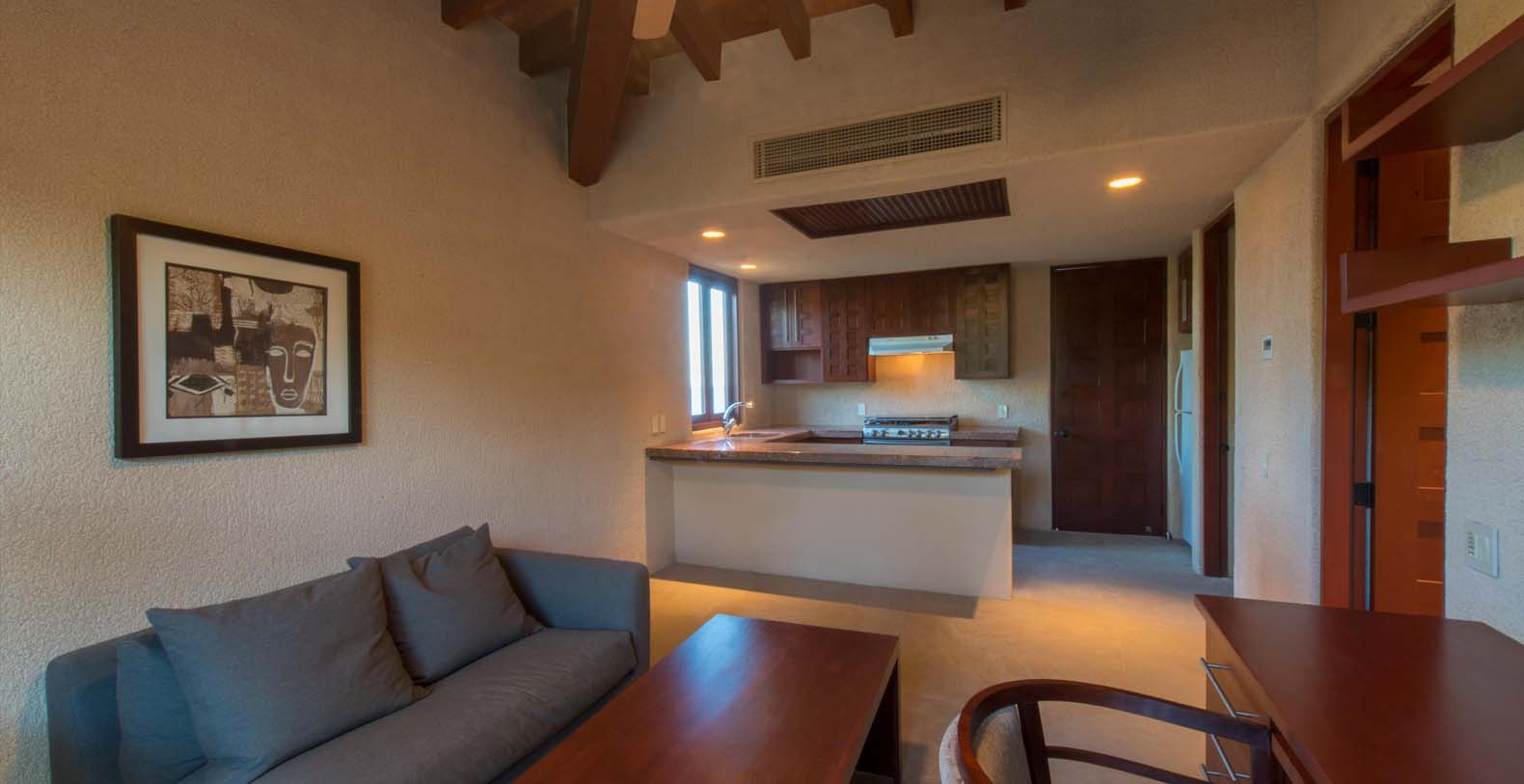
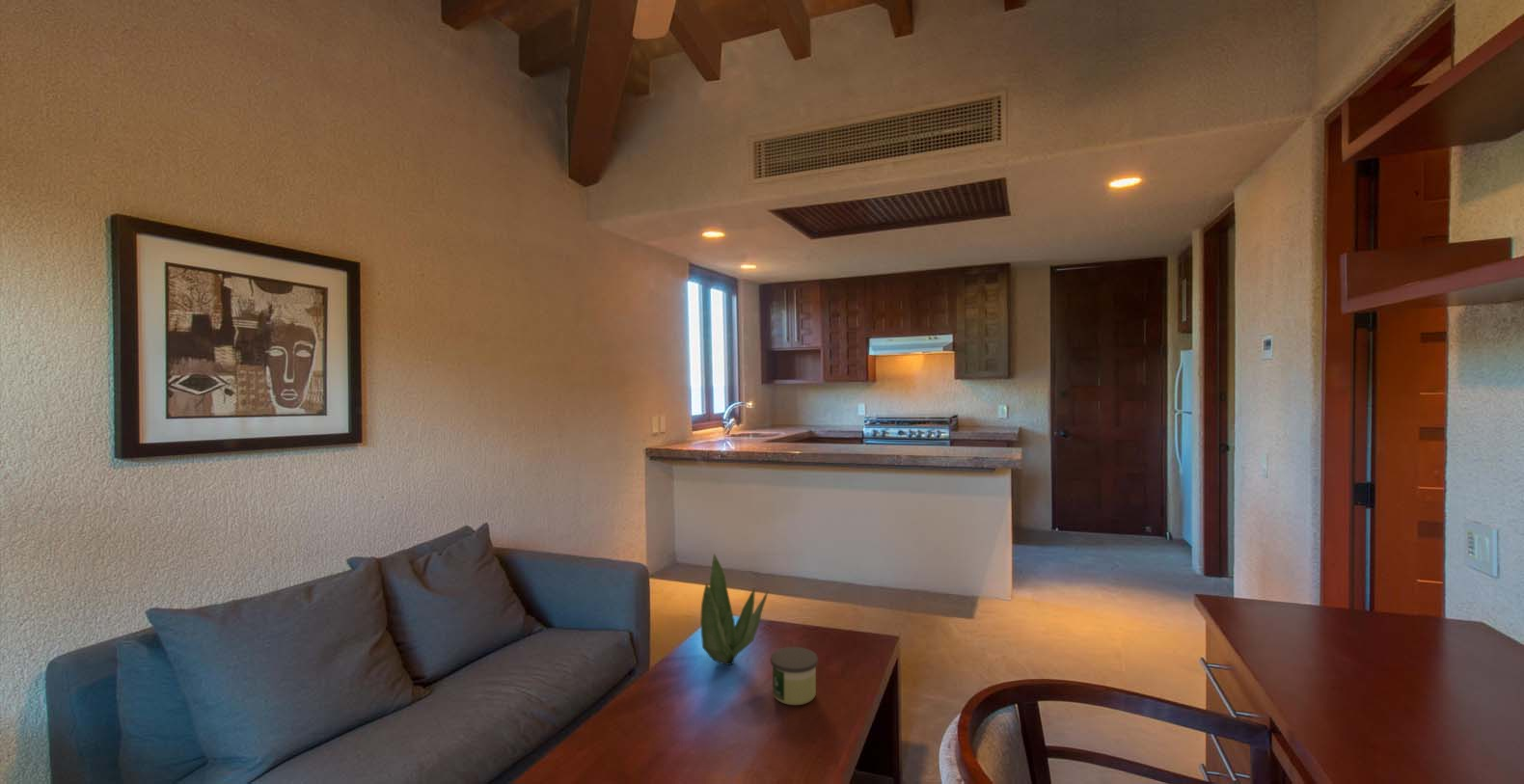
+ candle (794, 676)
+ plant (721, 612)
